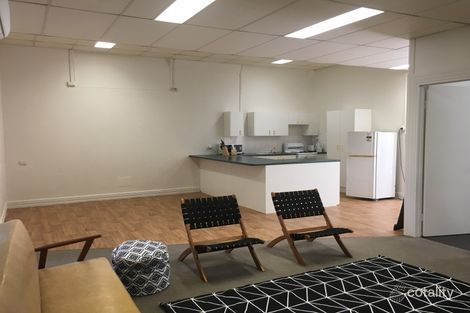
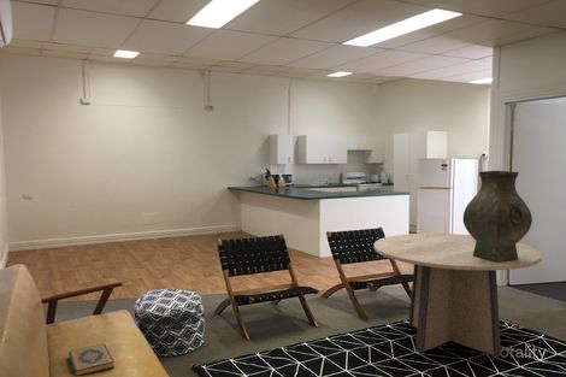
+ vase (496, 214)
+ hardback book (90, 359)
+ dining table (452, 293)
